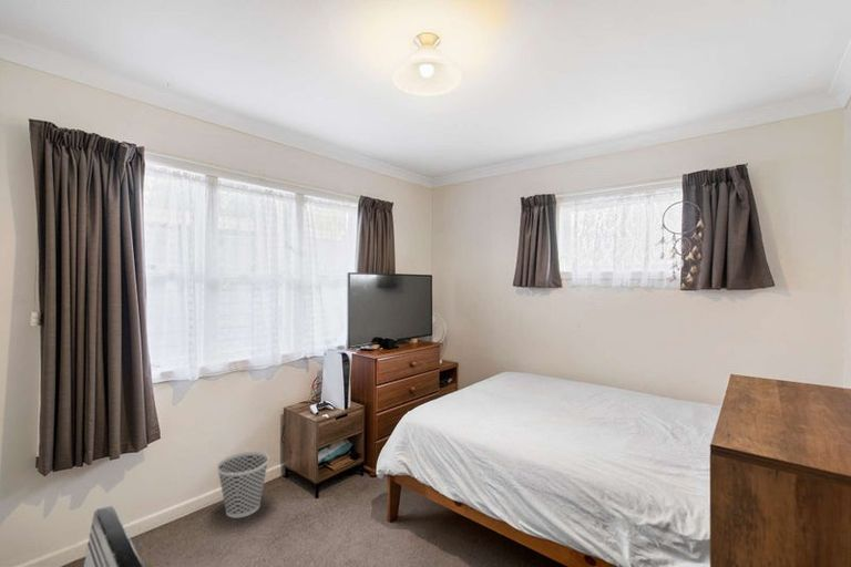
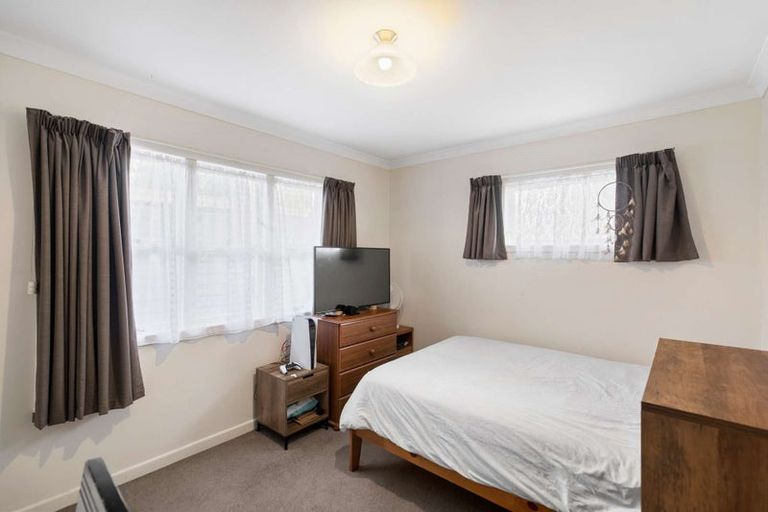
- wastebasket (243, 485)
